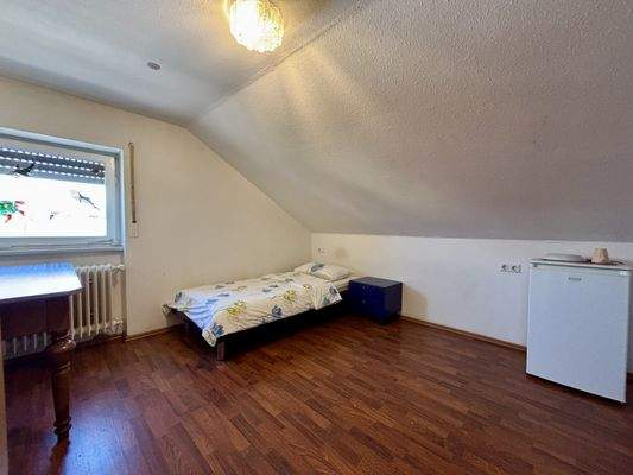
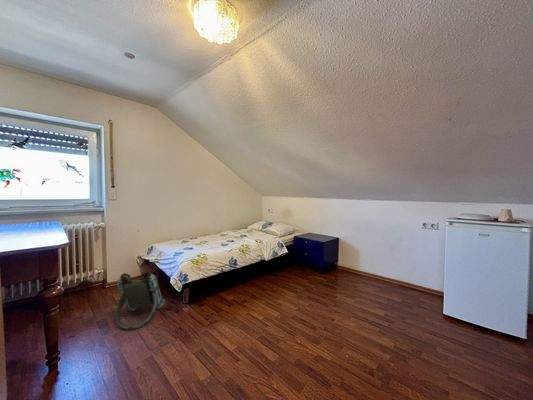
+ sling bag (140, 293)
